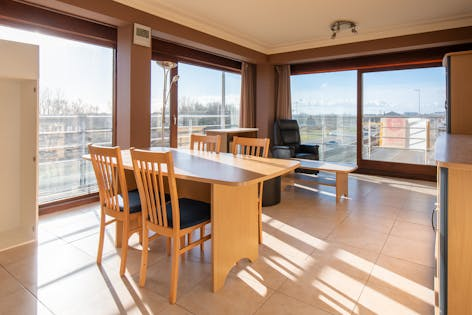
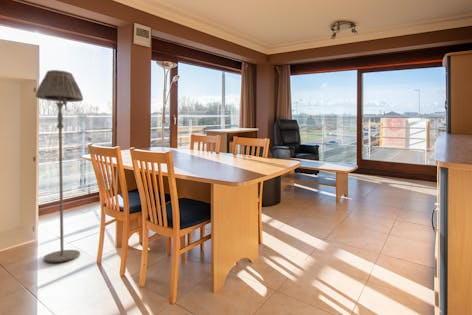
+ floor lamp (61, 165)
